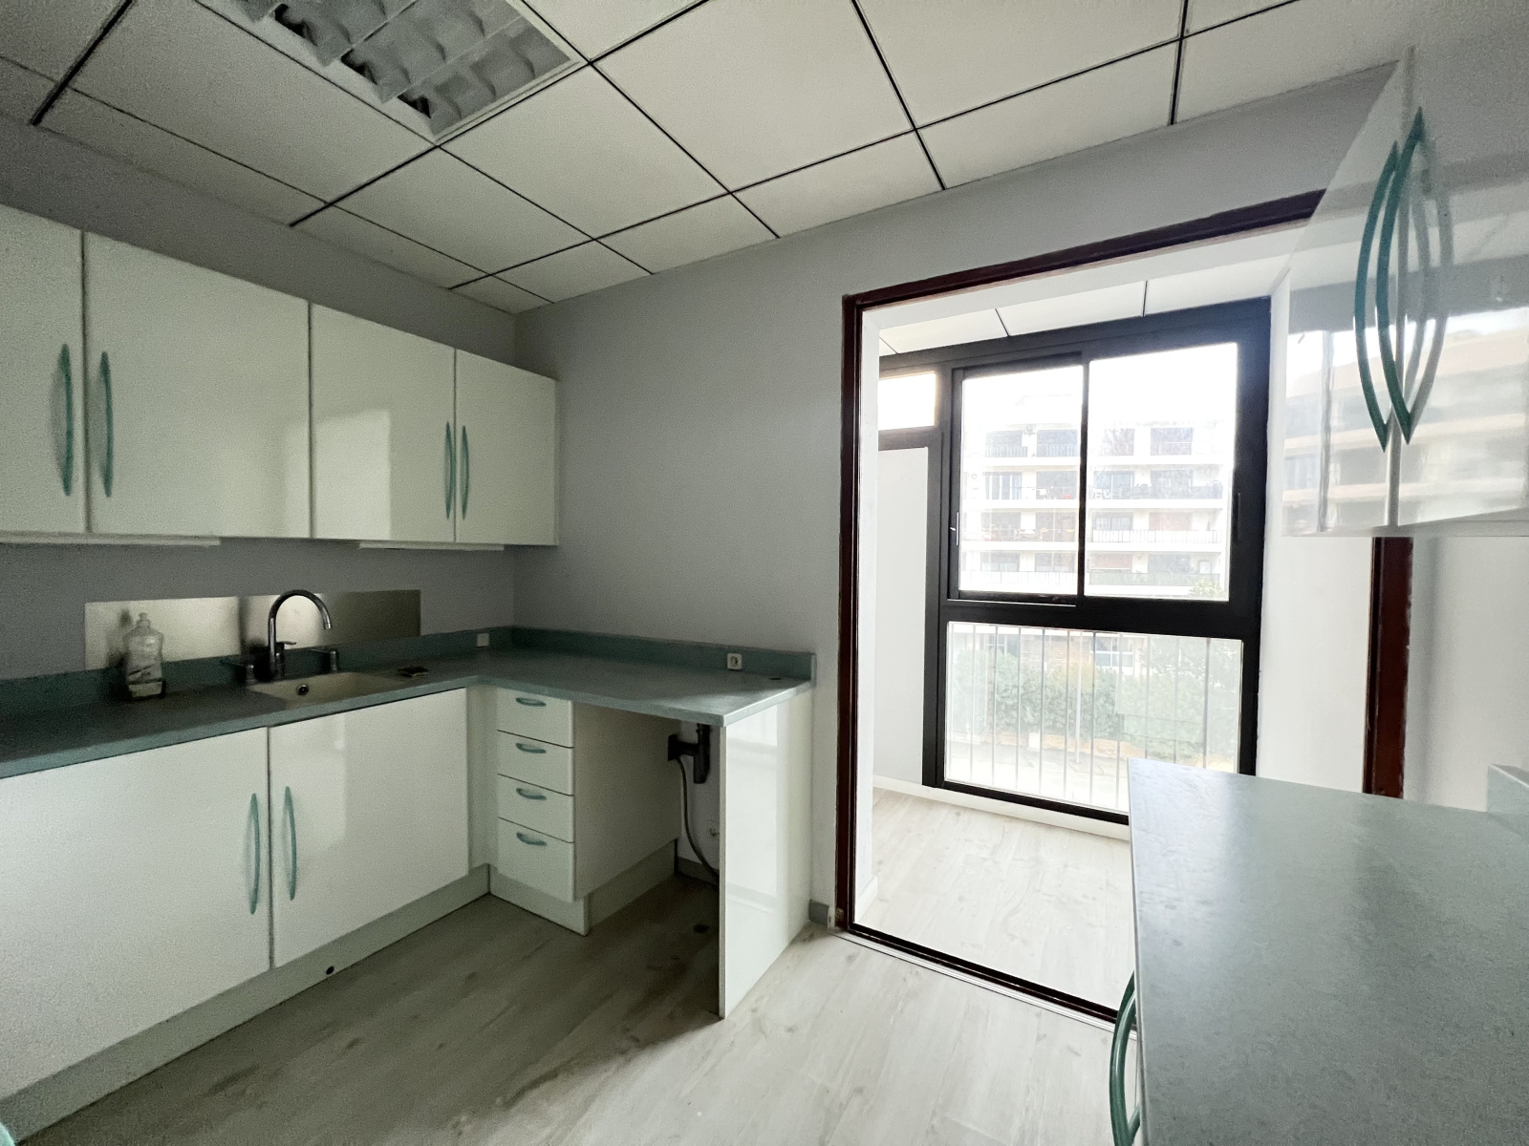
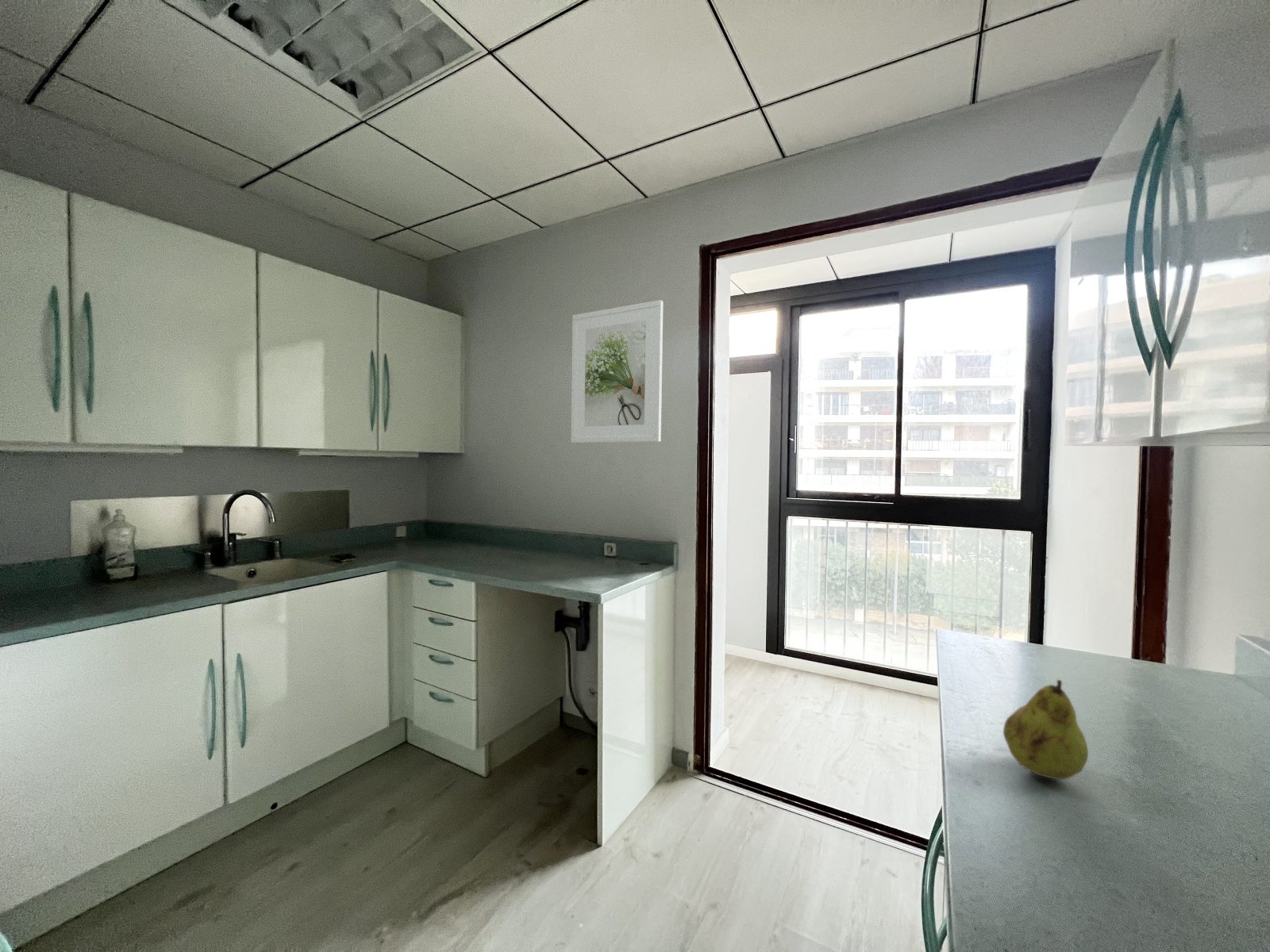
+ fruit (1044, 723)
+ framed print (614, 375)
